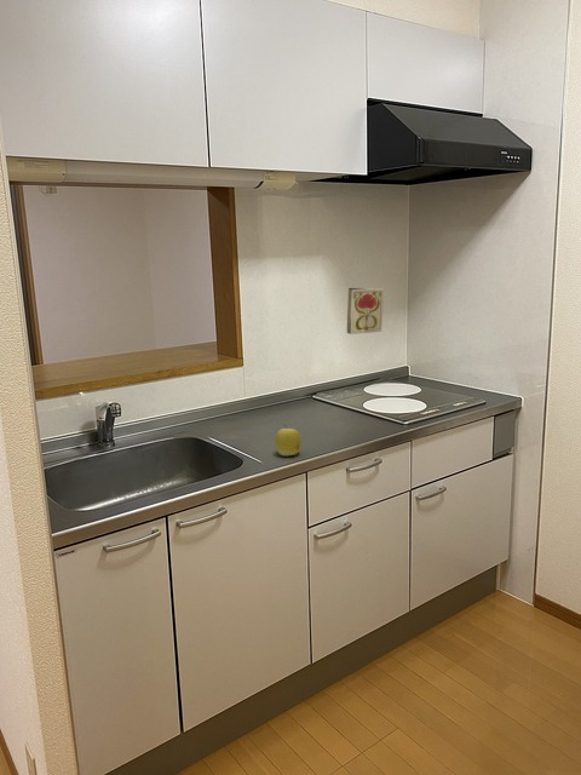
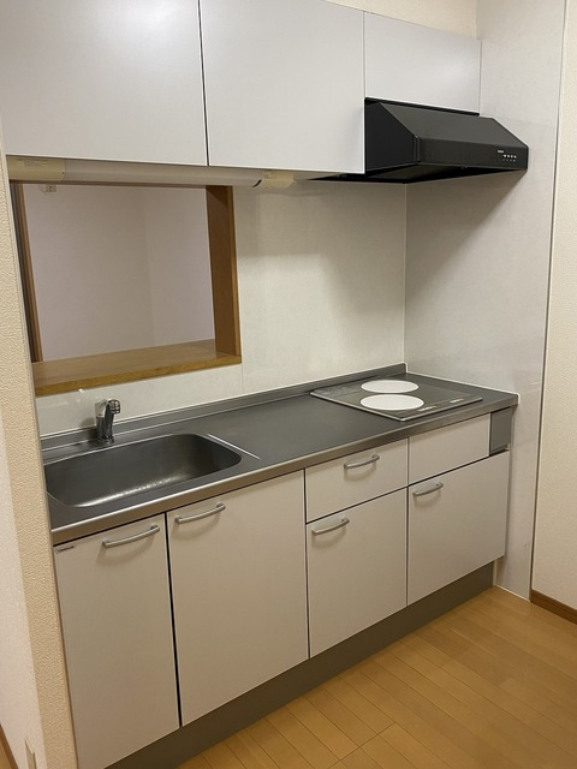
- decorative tile (366, 310)
- apple (288, 438)
